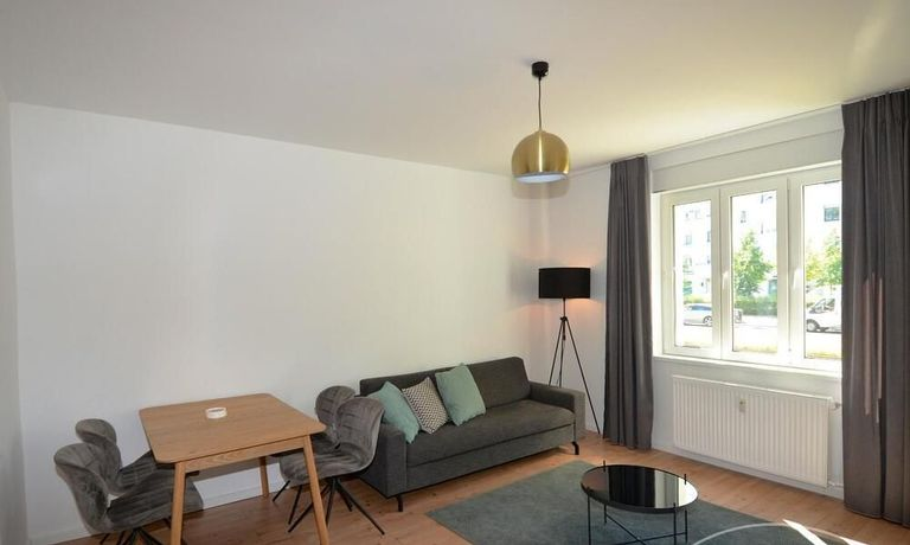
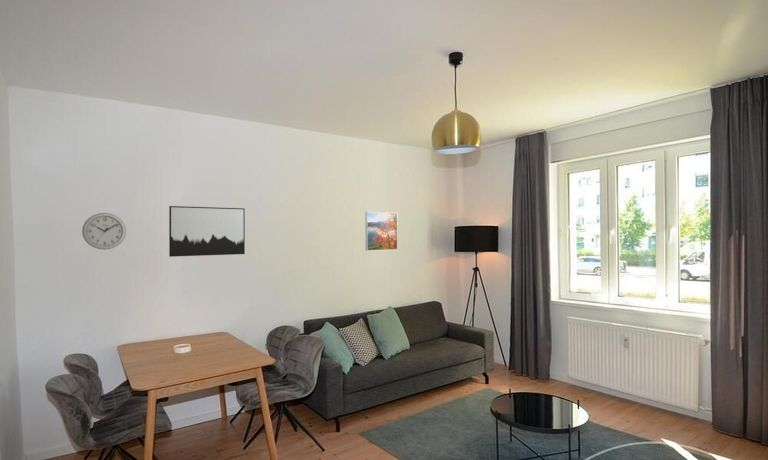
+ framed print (381, 231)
+ wall clock (104, 231)
+ wall art (208, 231)
